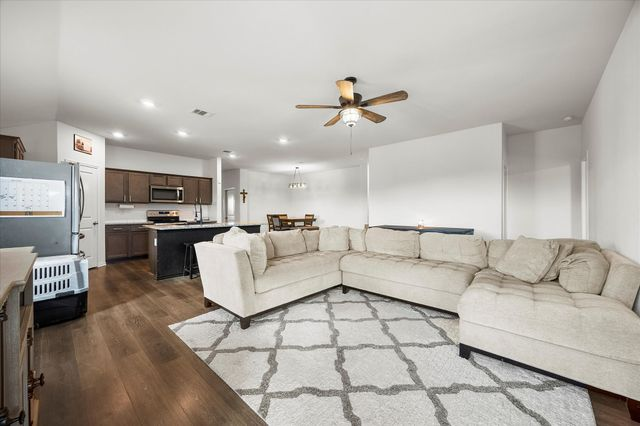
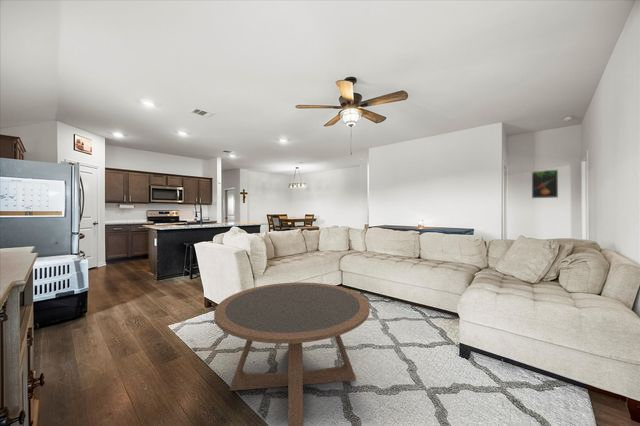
+ coffee table (294, 341)
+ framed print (544, 184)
